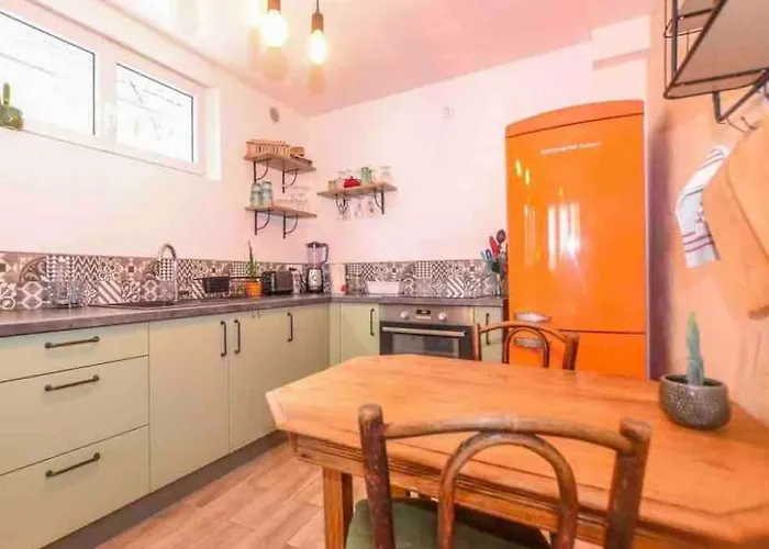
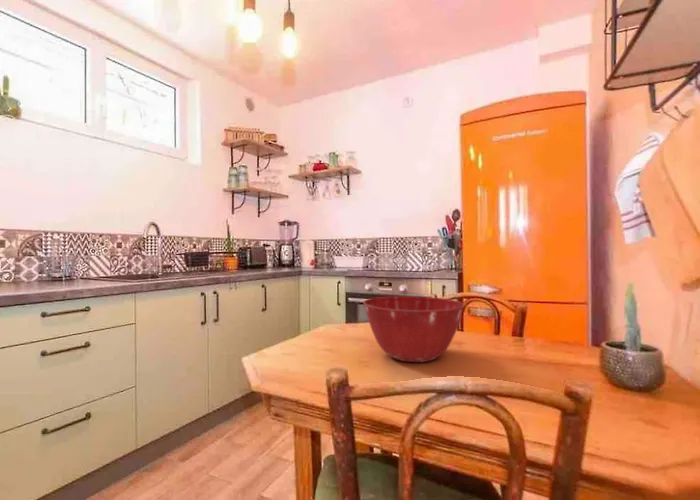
+ mixing bowl (413, 328)
